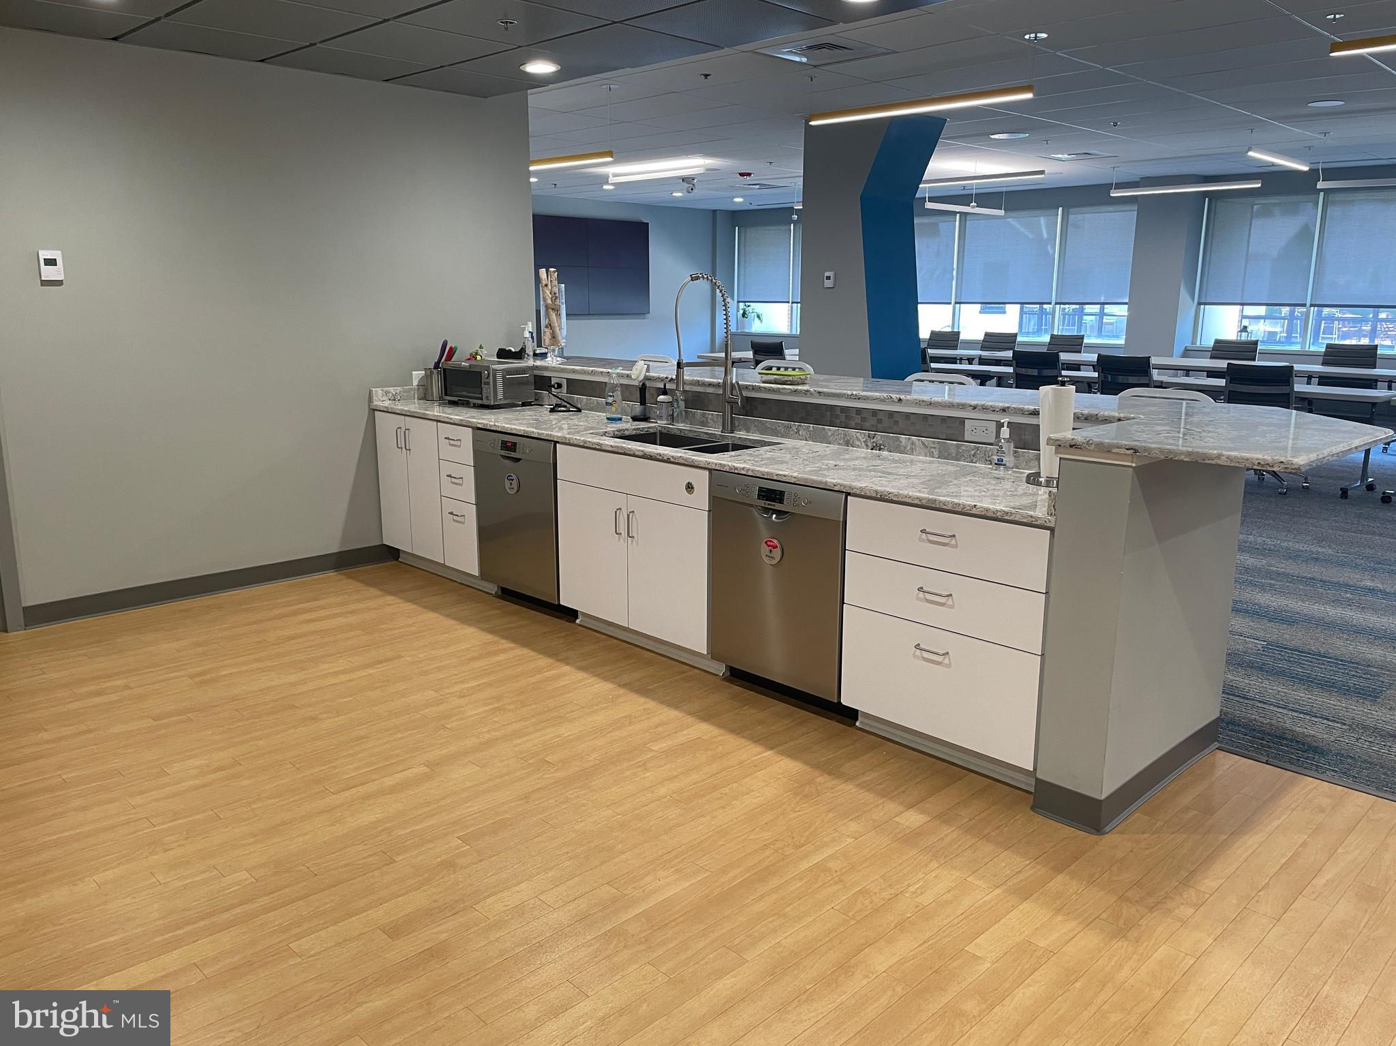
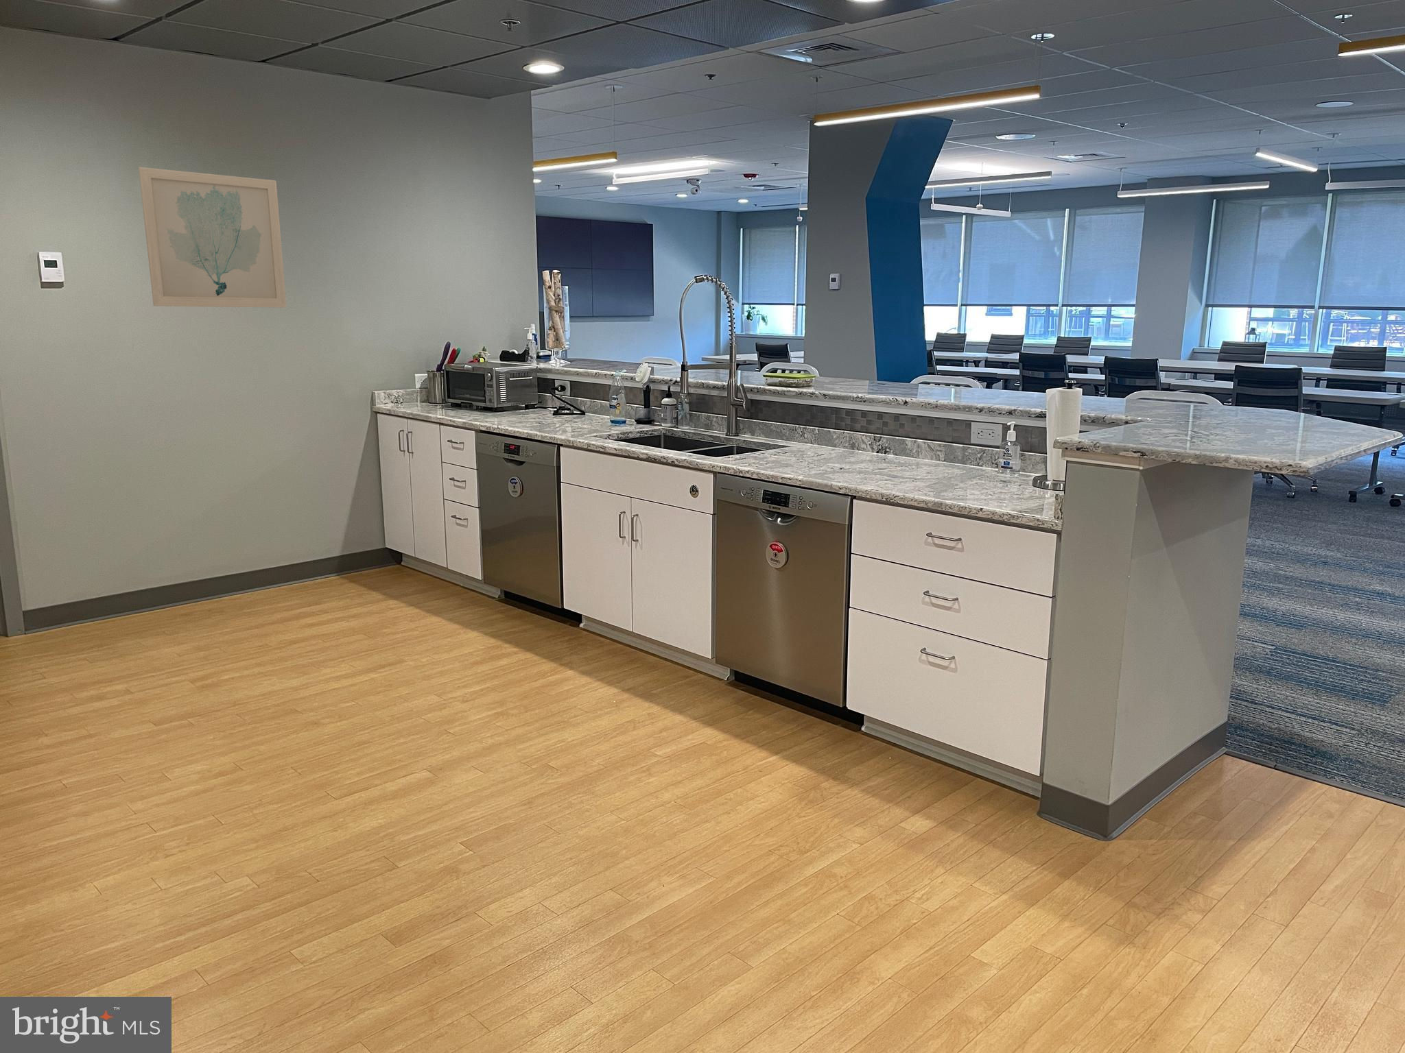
+ wall art (216, 241)
